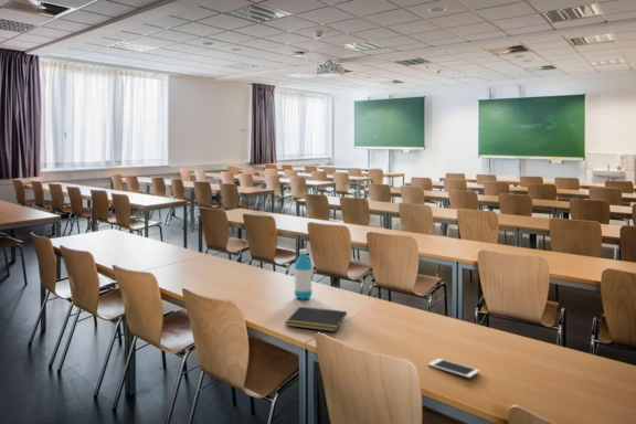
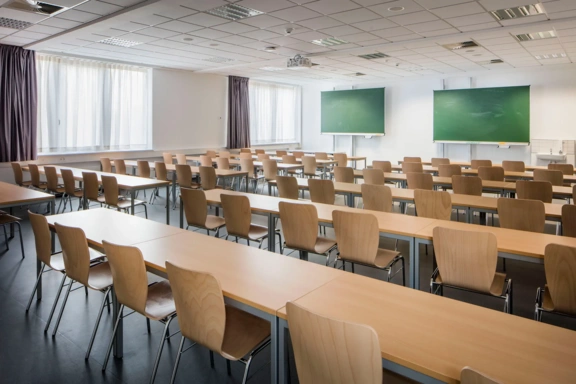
- cell phone (453, 368)
- notepad (316, 318)
- water bottle (303, 273)
